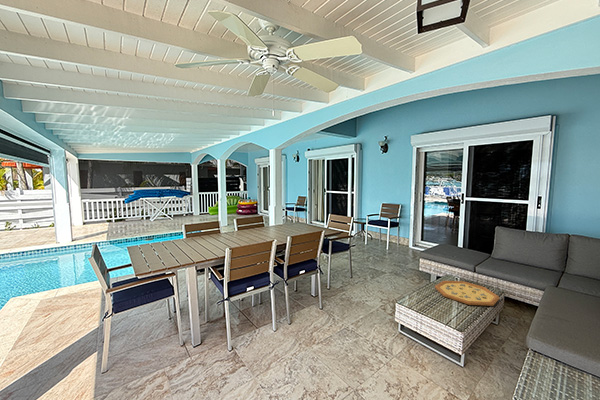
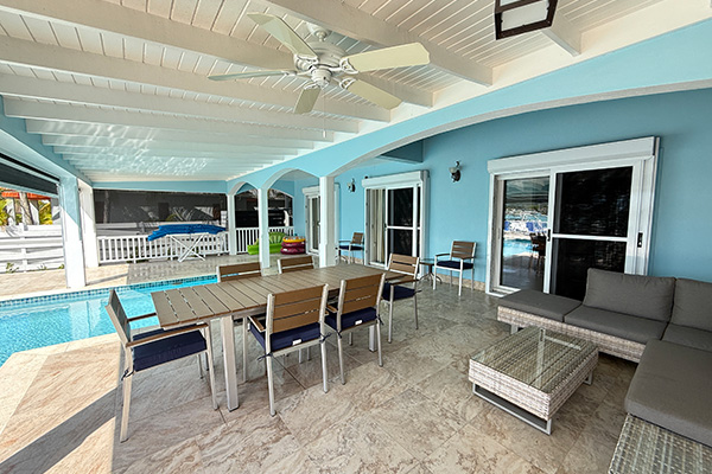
- decorative tray (465, 291)
